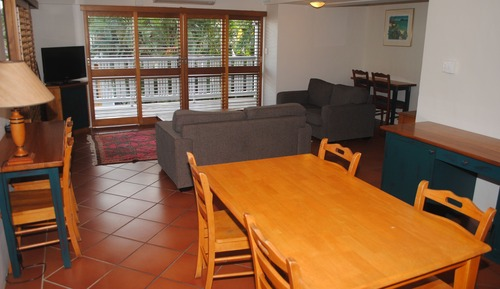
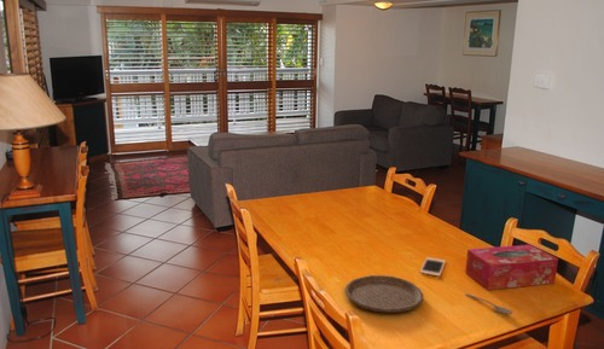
+ spoon (488, 302)
+ tissue box (510, 266)
+ cell phone (432, 266)
+ plate (383, 293)
